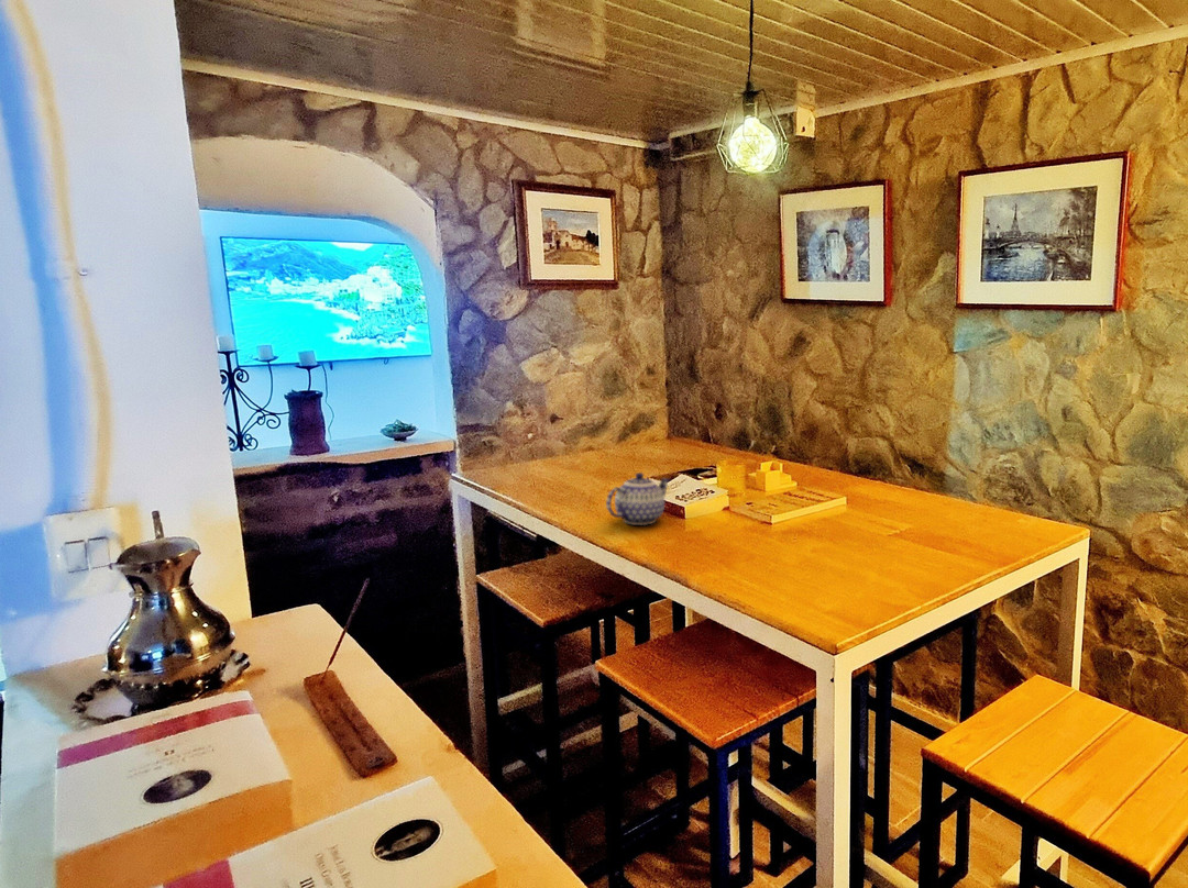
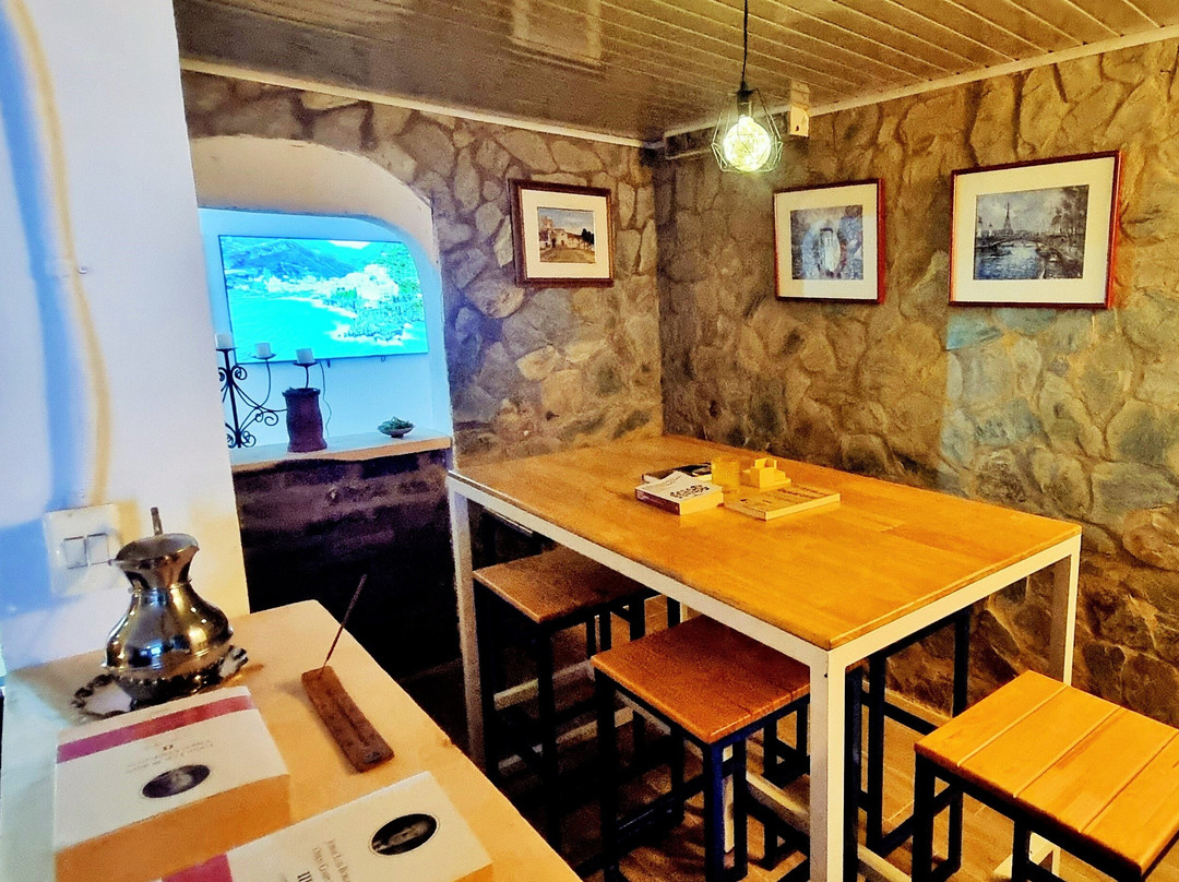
- teapot (639, 497)
